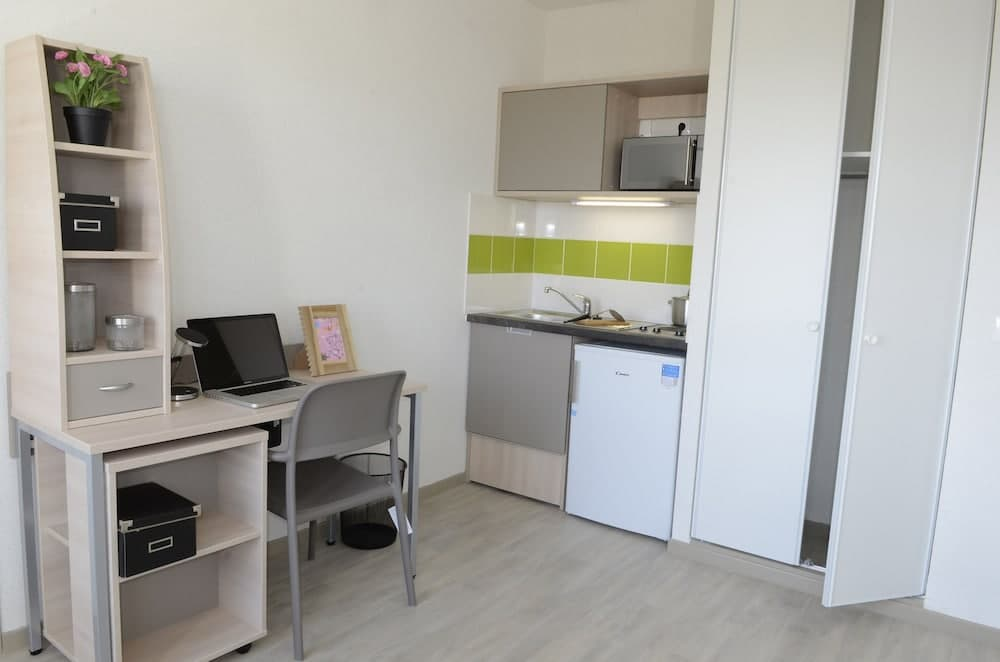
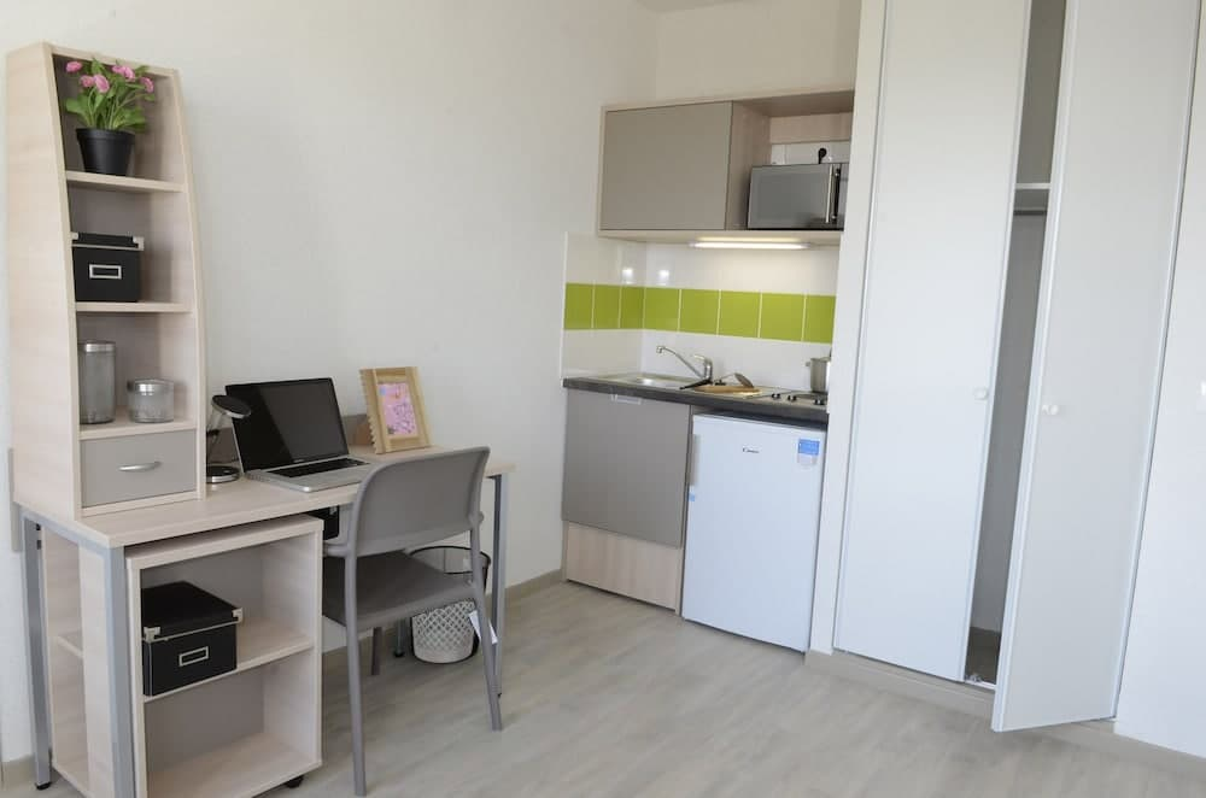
+ wastebasket (444, 610)
